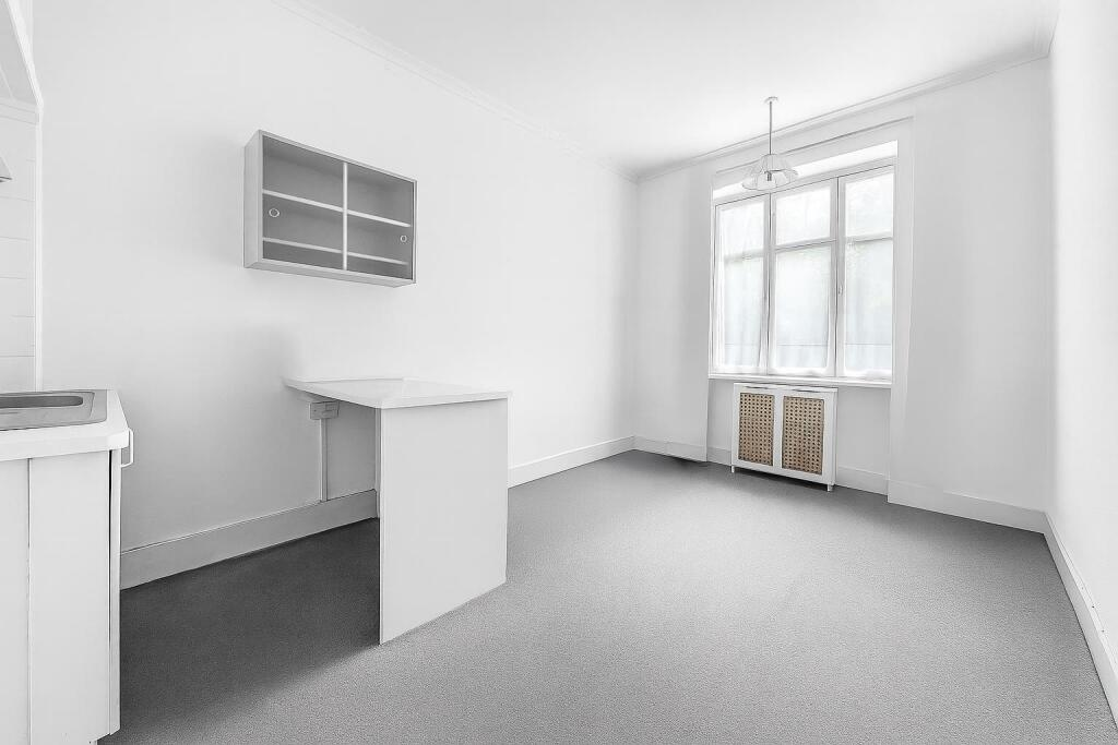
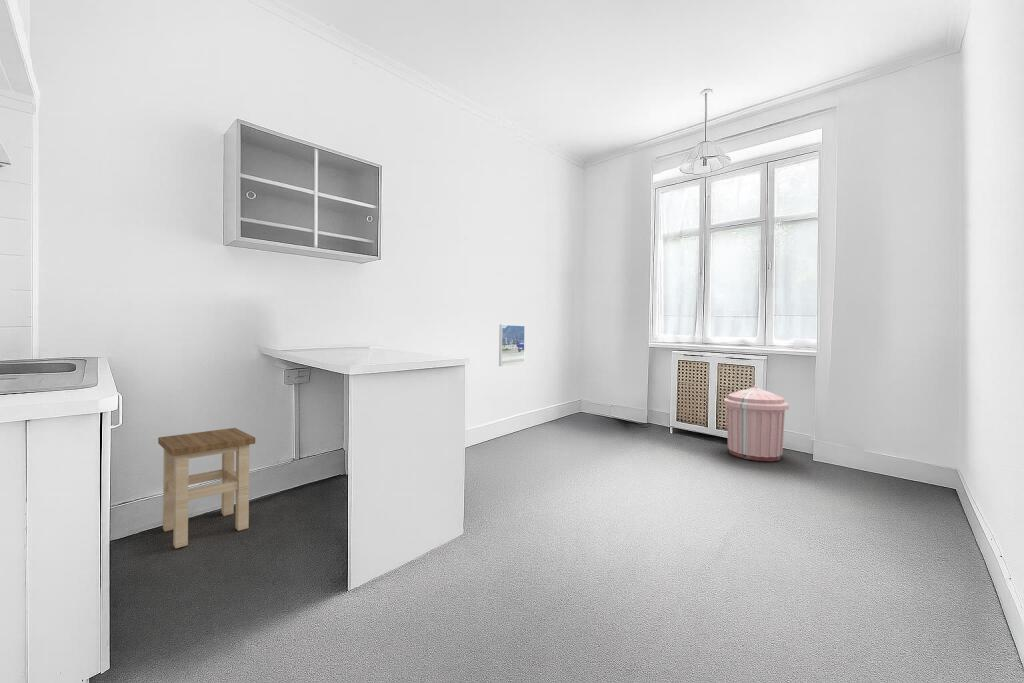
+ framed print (512, 345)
+ stool (206, 481)
+ trash can (754, 420)
